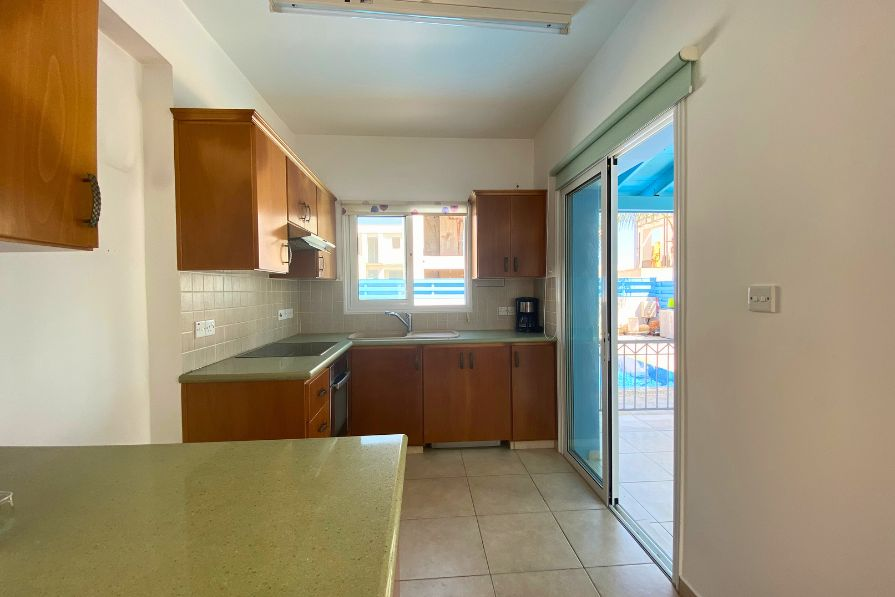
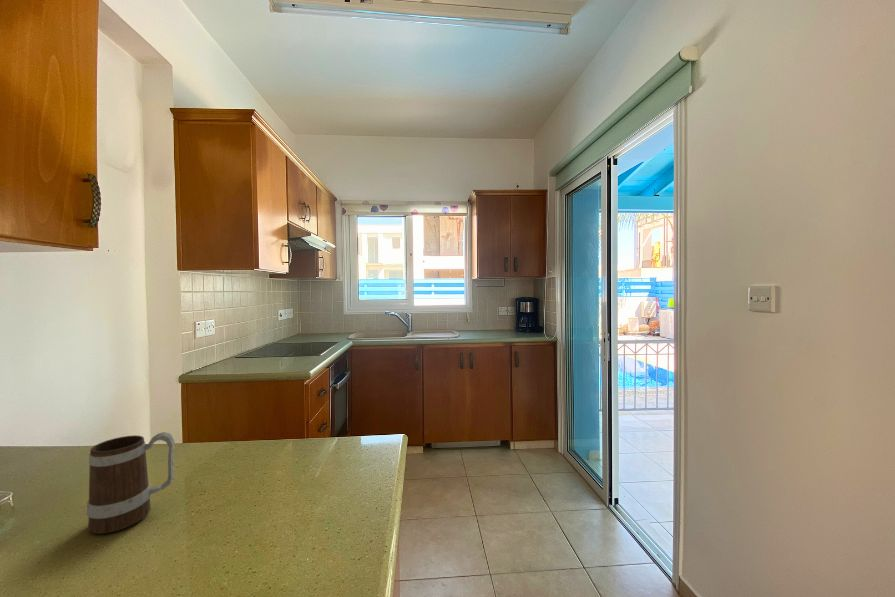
+ mug (133, 477)
